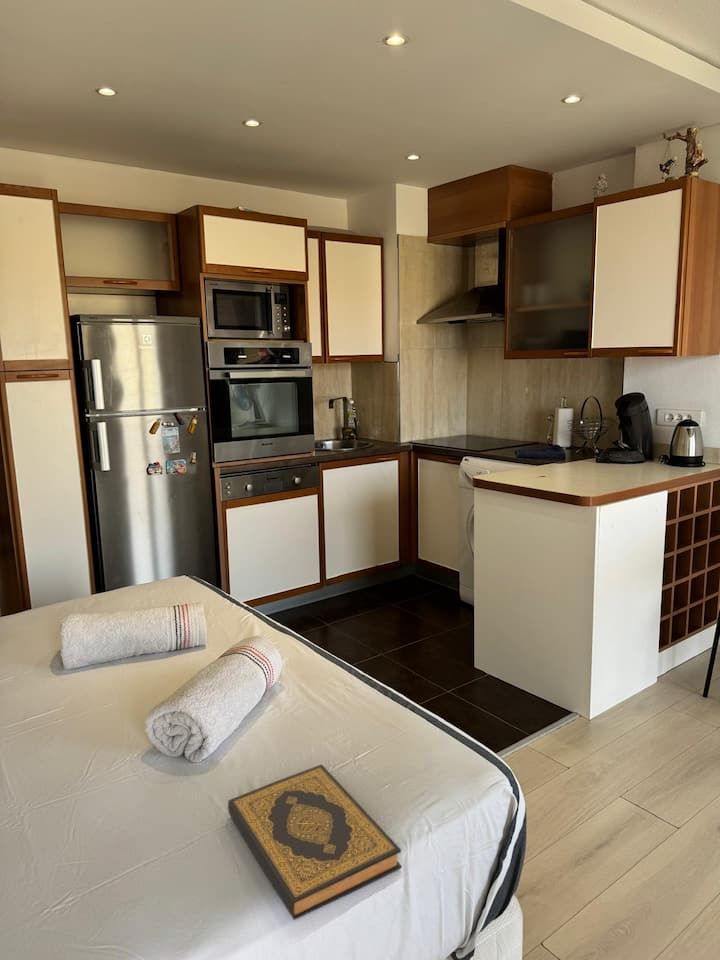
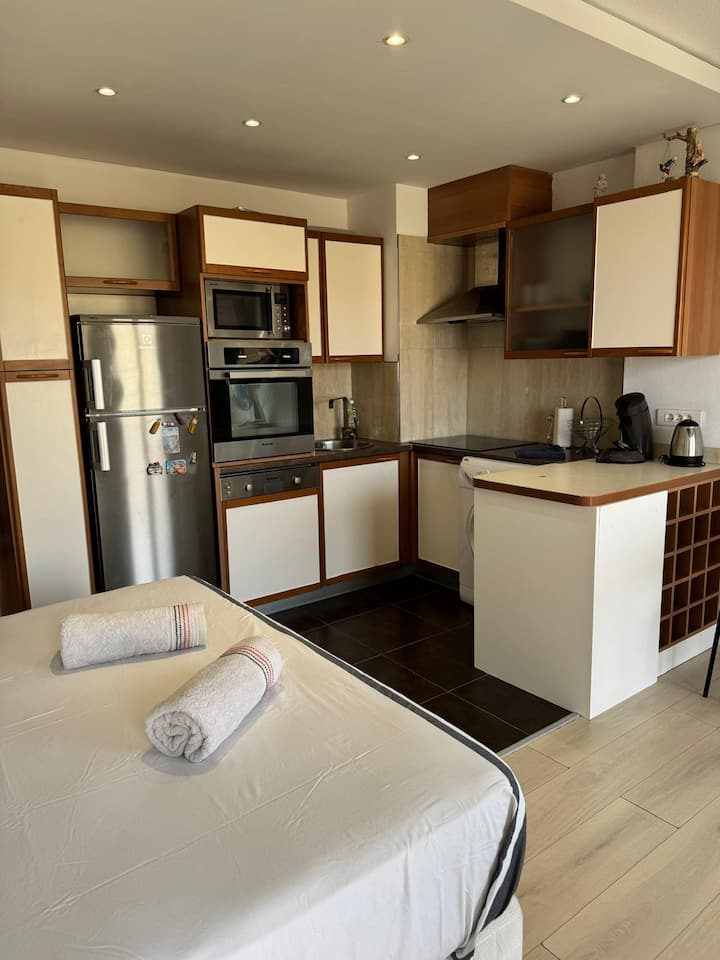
- hardback book (309, 831)
